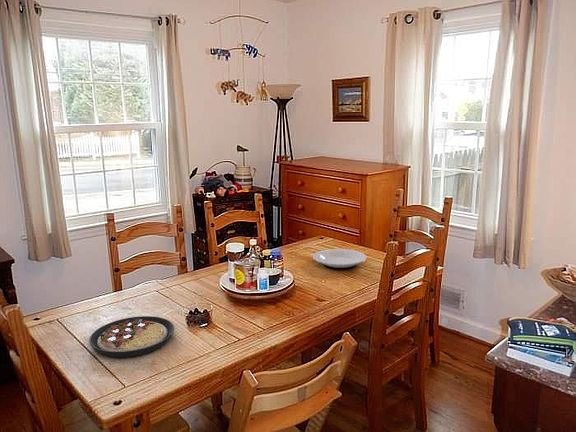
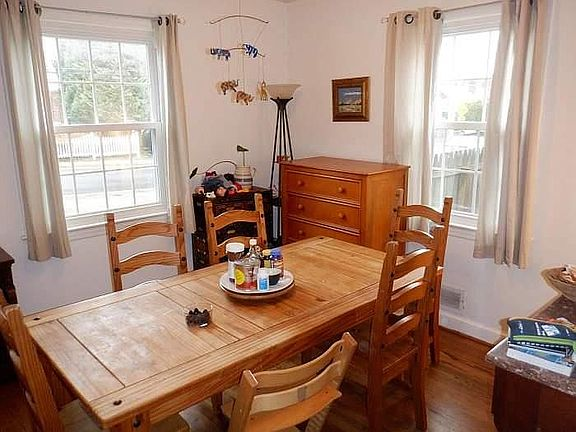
- plate (339, 260)
- plate (132, 334)
